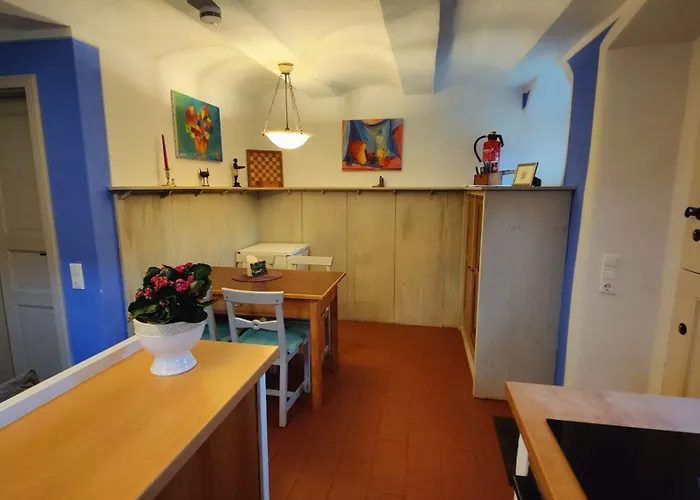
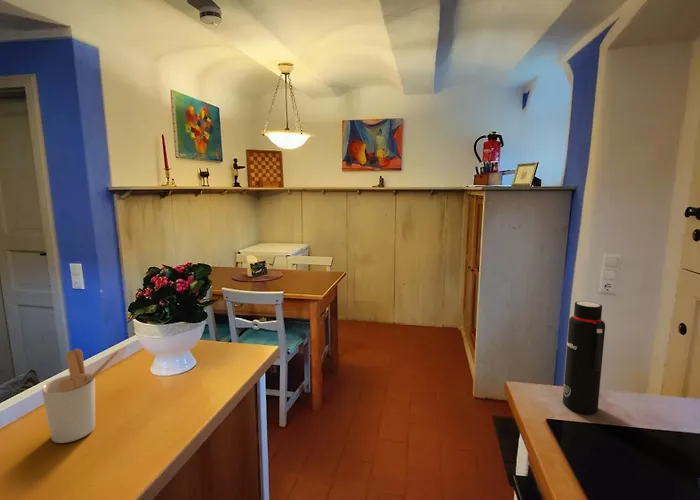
+ utensil holder (84, 392)
+ water bottle (585, 357)
